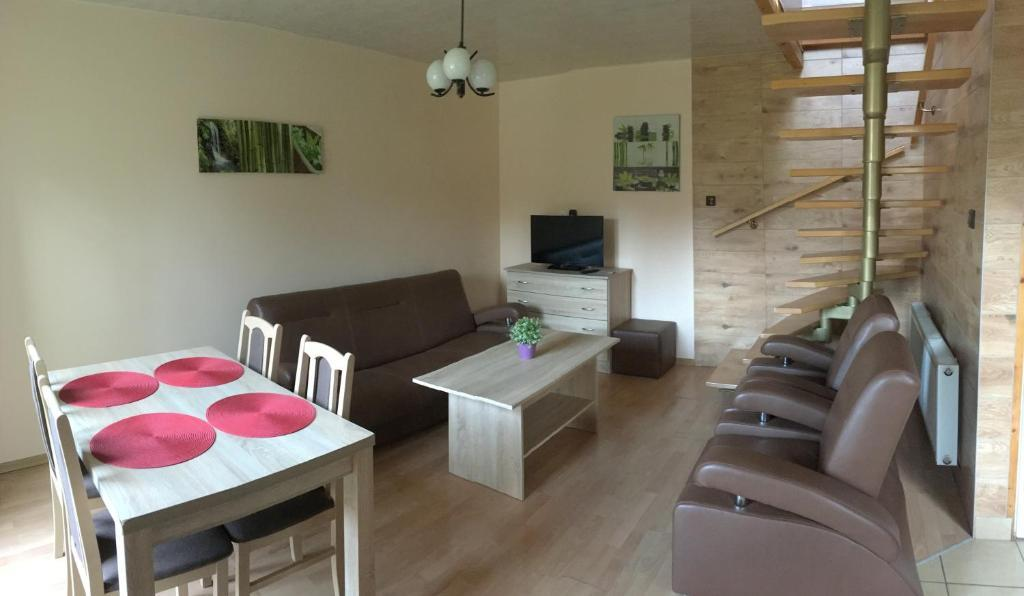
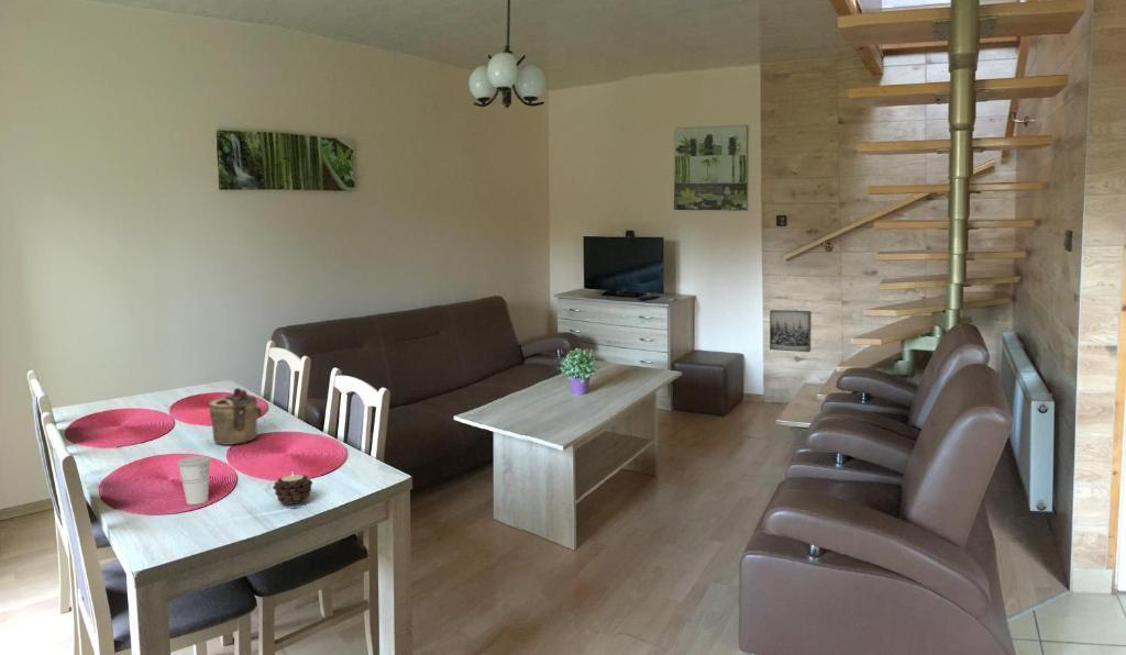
+ cup (195, 479)
+ wall art (790, 330)
+ teapot (235, 415)
+ candle (292, 488)
